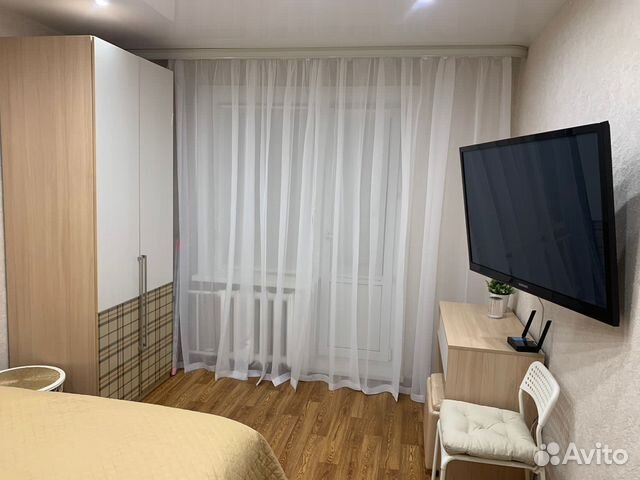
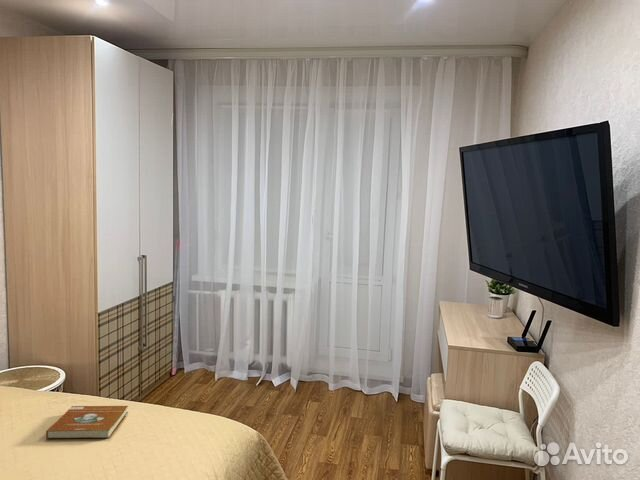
+ book (89, 421)
